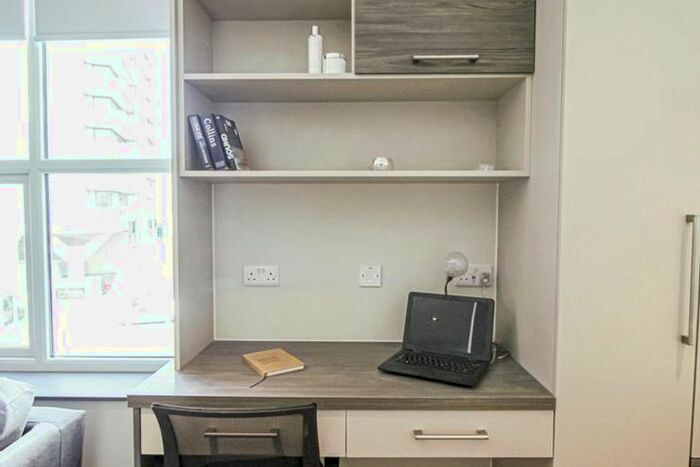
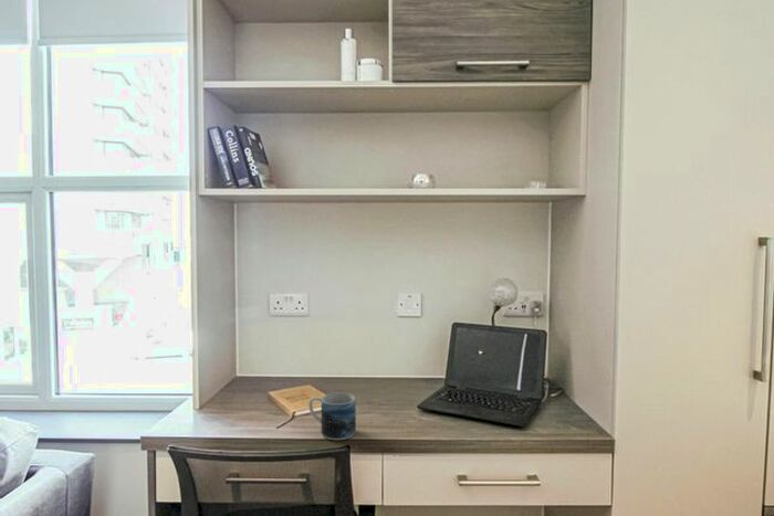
+ mug (331, 414)
